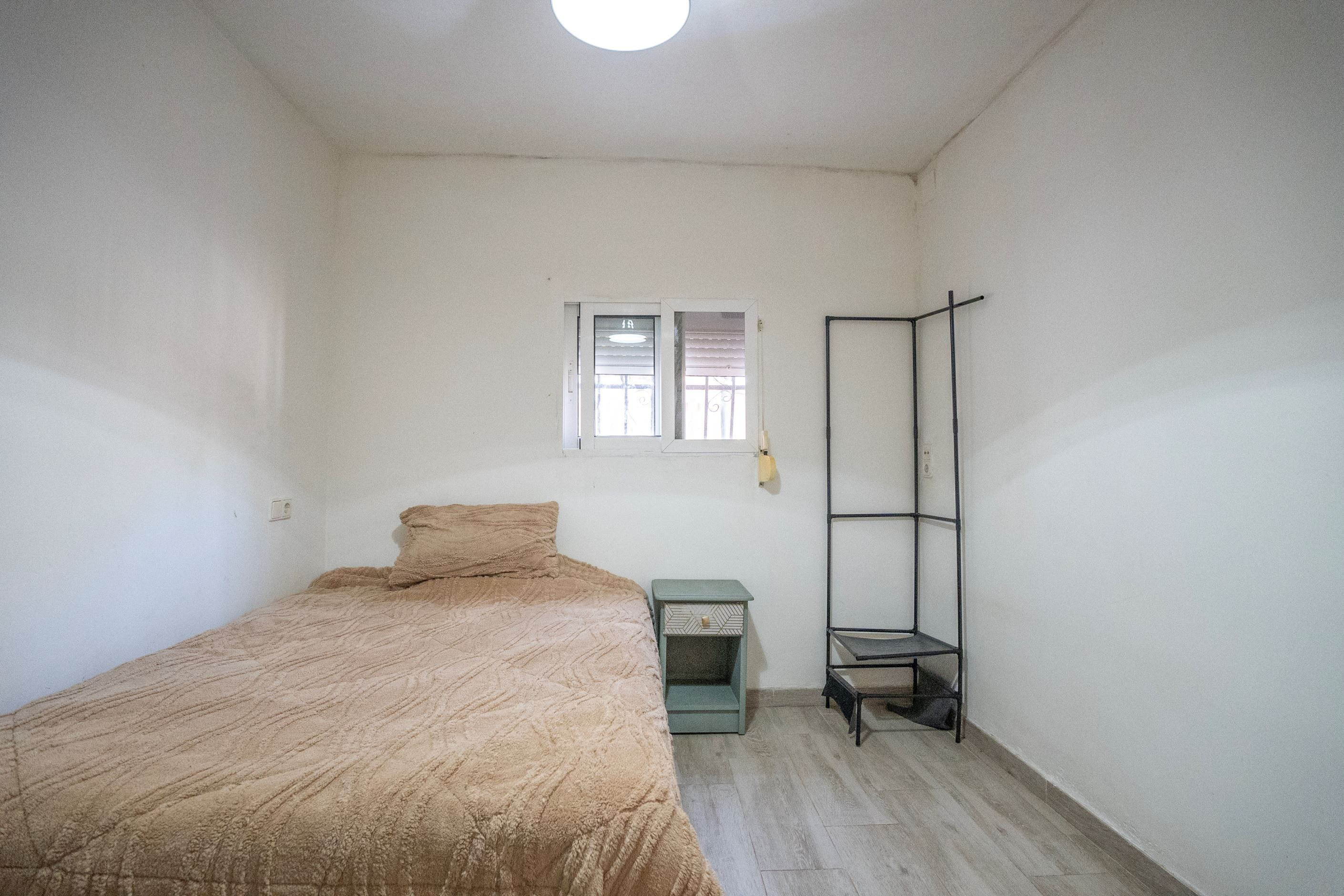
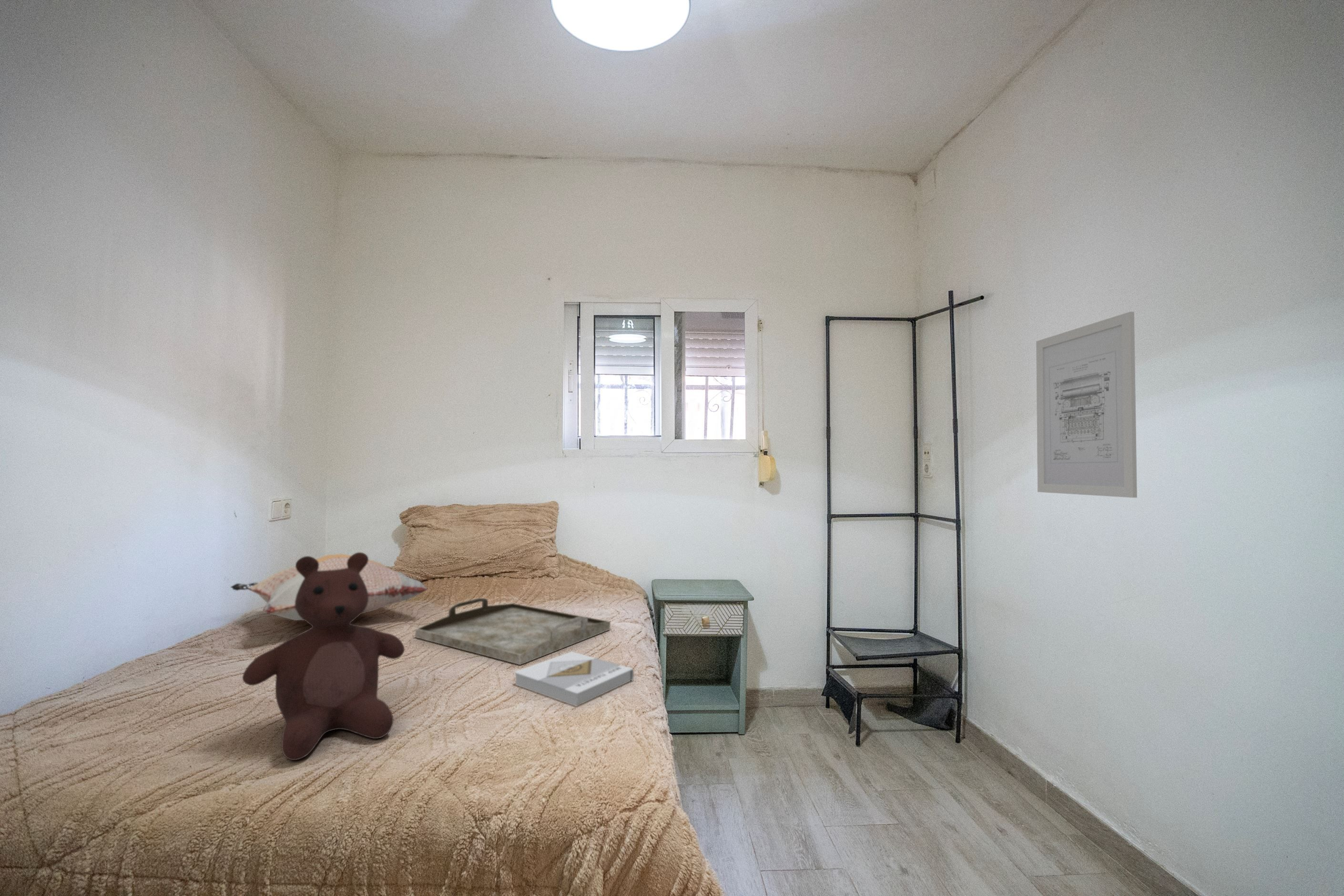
+ teddy bear (335, 644)
+ serving tray (516, 621)
+ wall art (1081, 411)
+ decorative pillow (329, 570)
+ book (574, 676)
